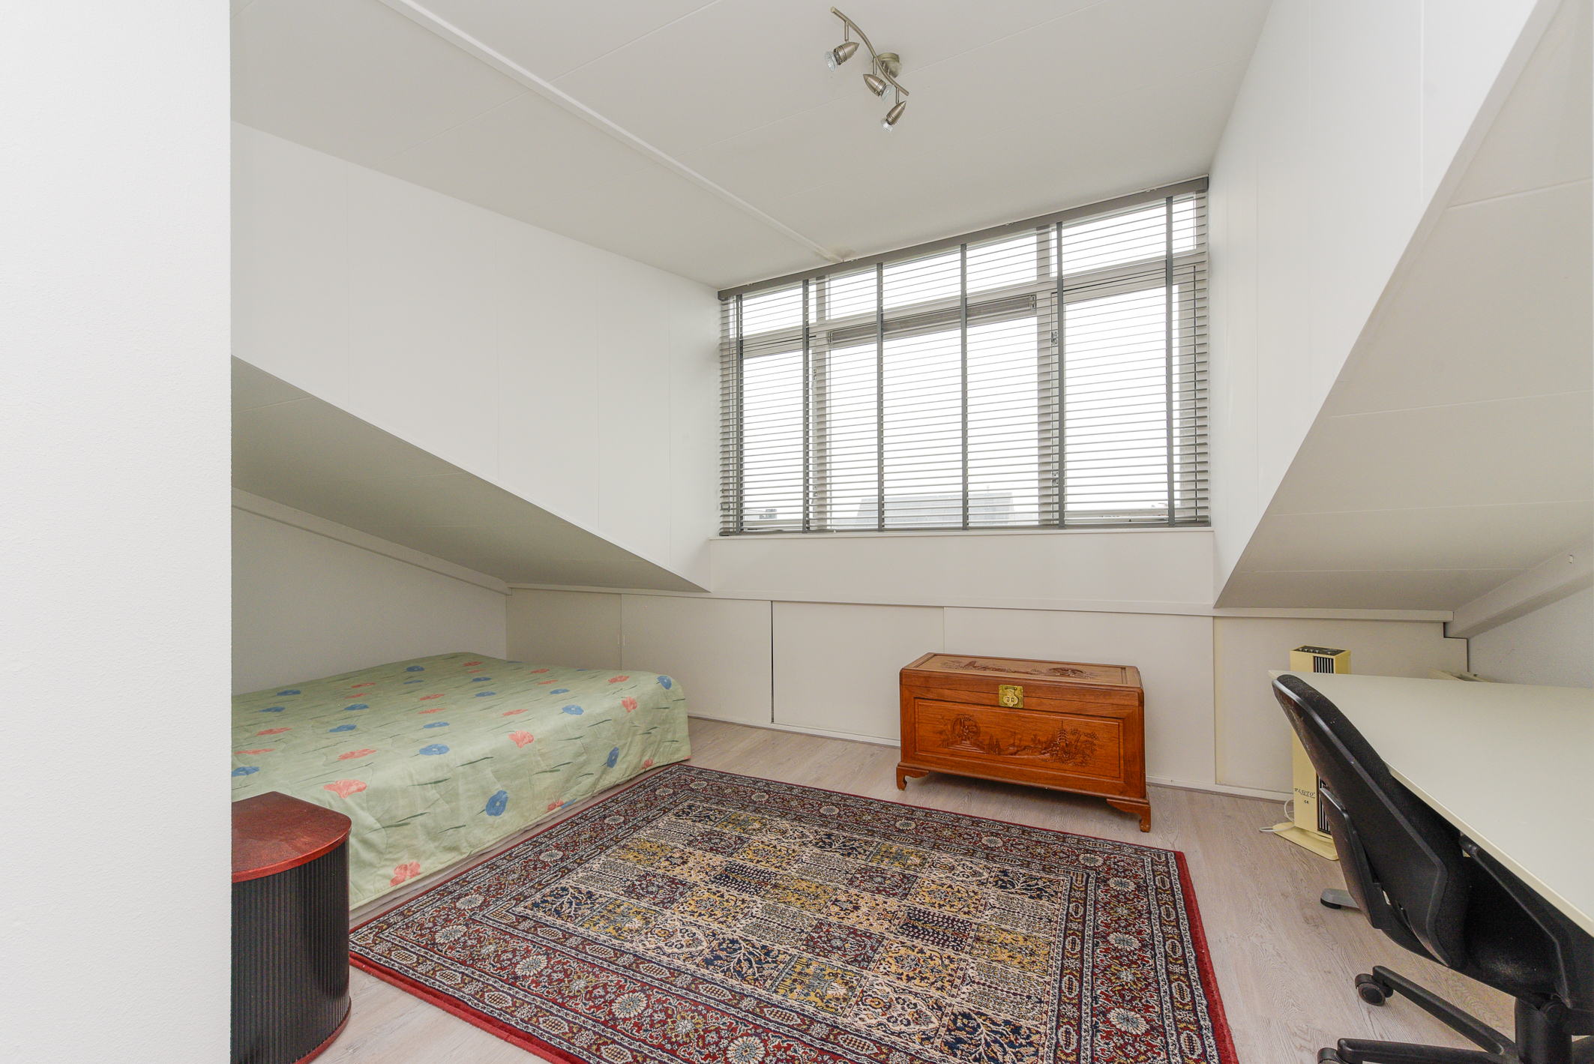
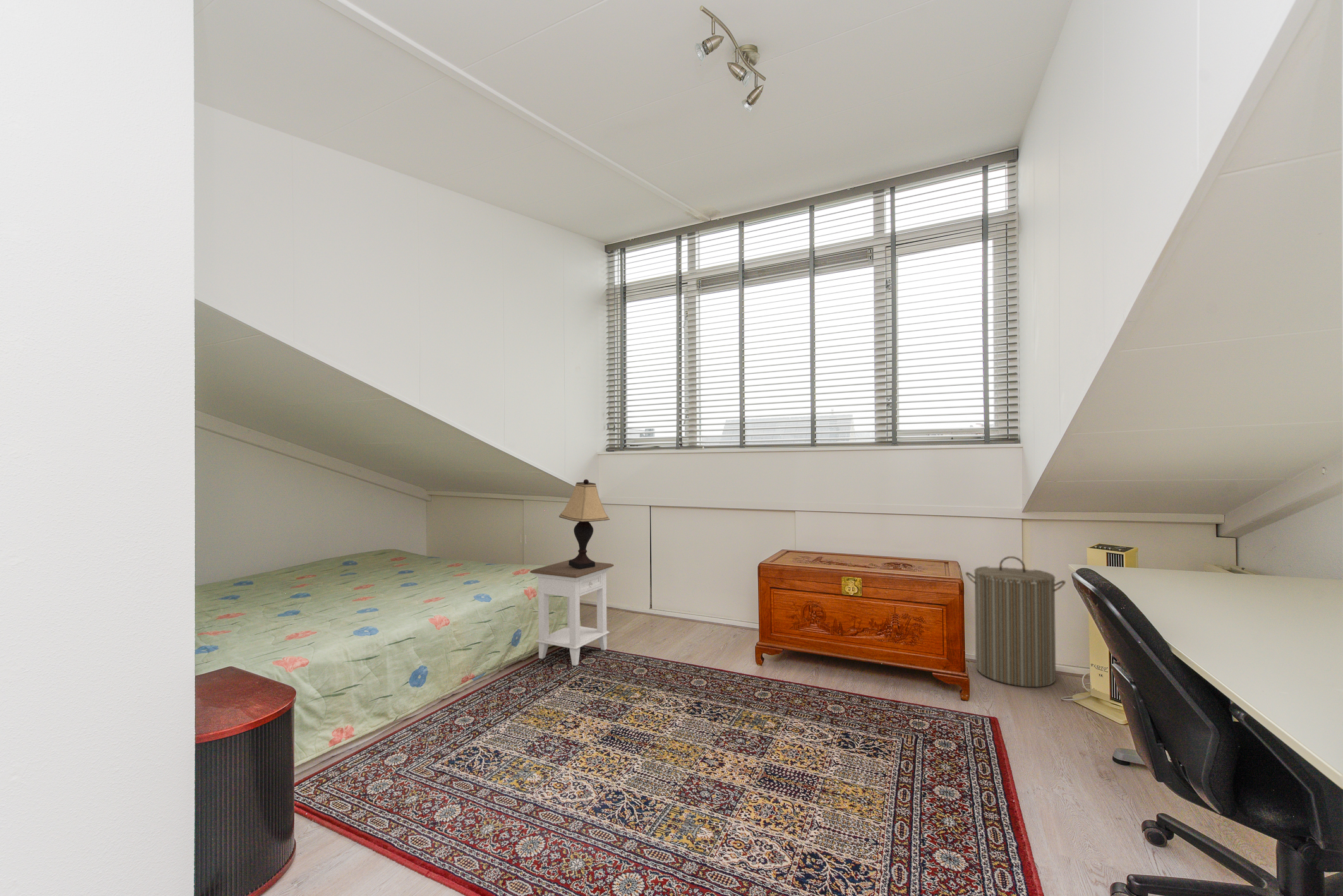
+ laundry hamper (1014, 615)
+ nightstand (573, 610)
+ lamp (581, 523)
